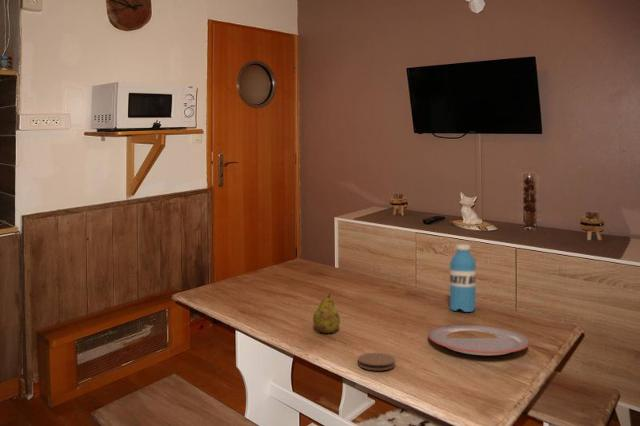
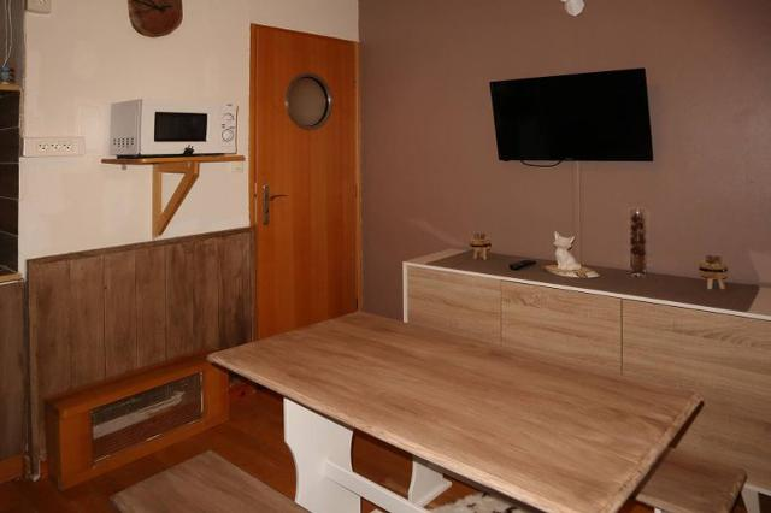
- water bottle (462, 277)
- coaster (376, 361)
- fruit (326, 313)
- plate (477, 340)
